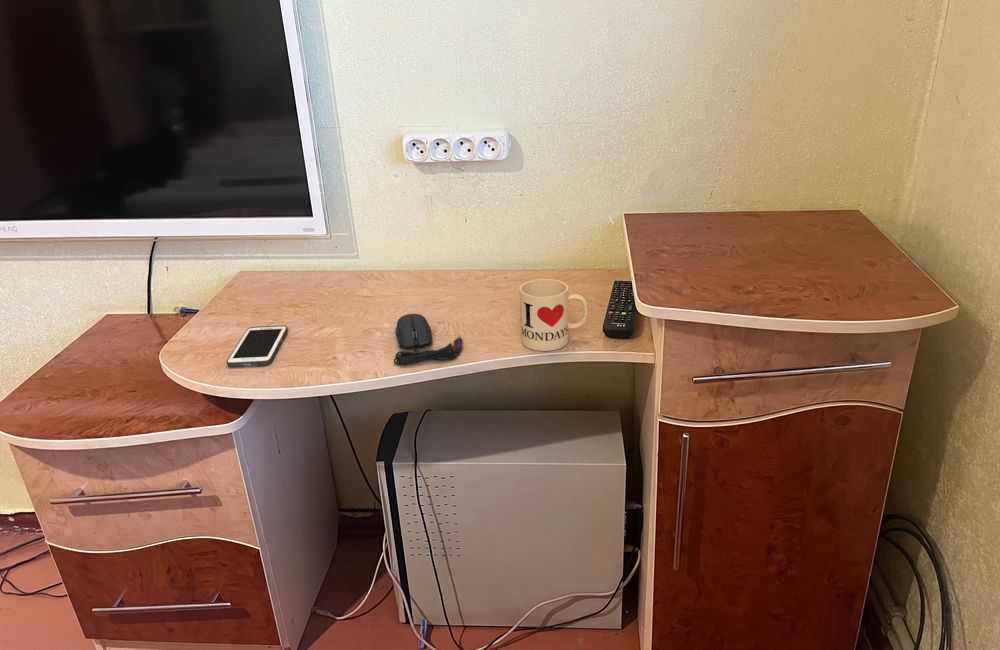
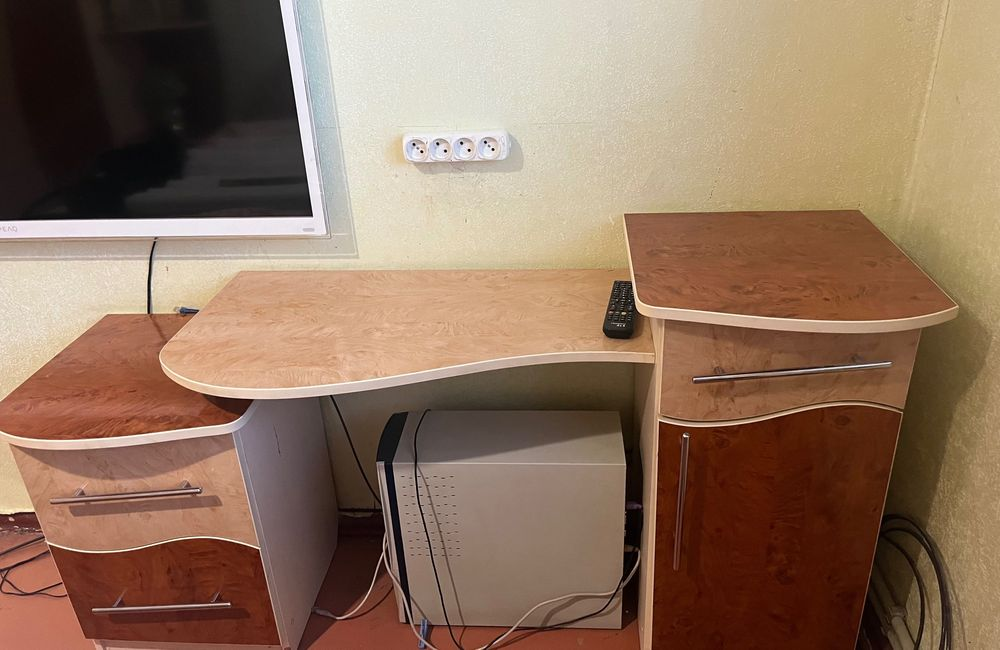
- mug (554, 314)
- computer mouse (427, 332)
- cell phone (258, 345)
